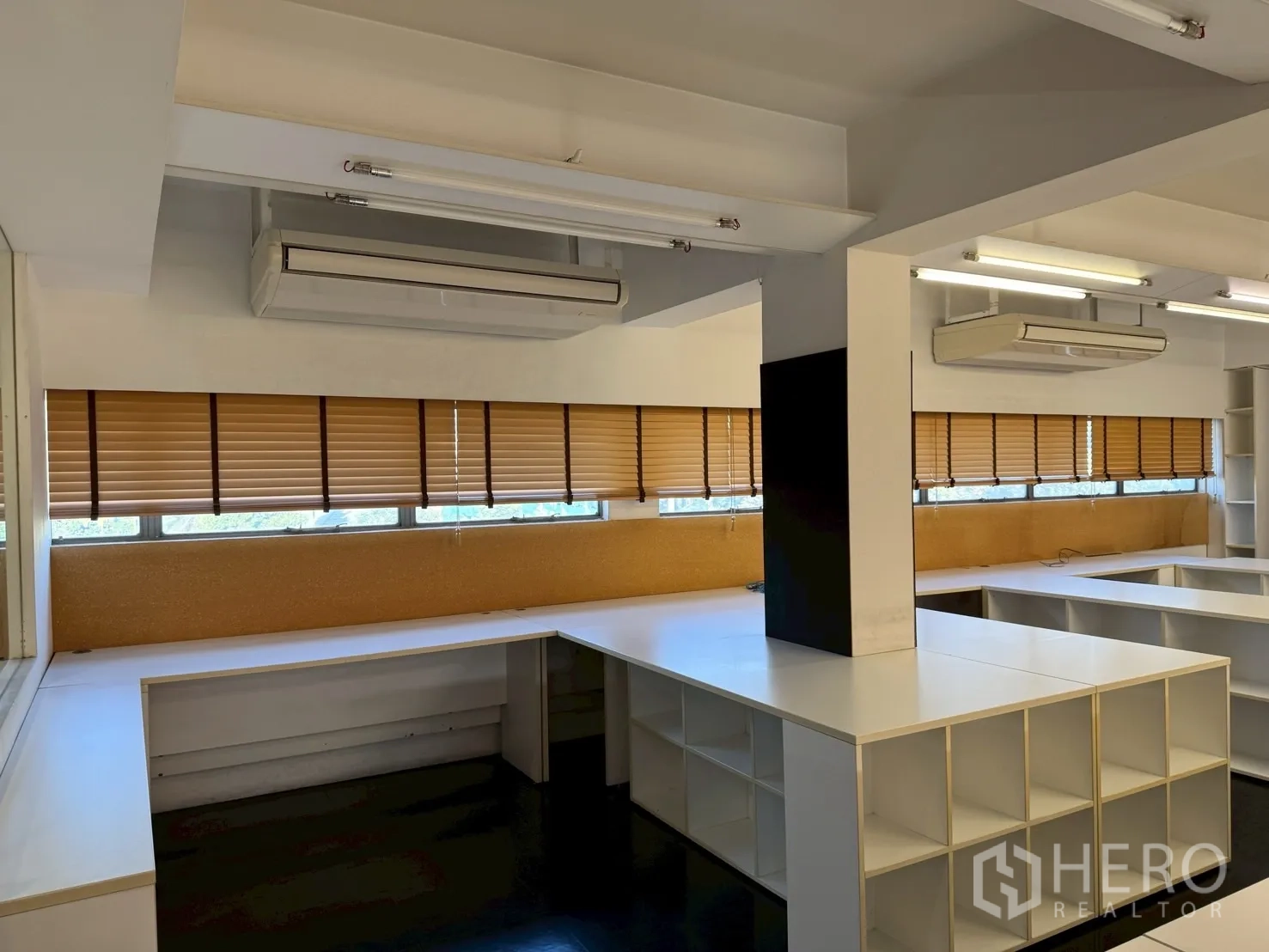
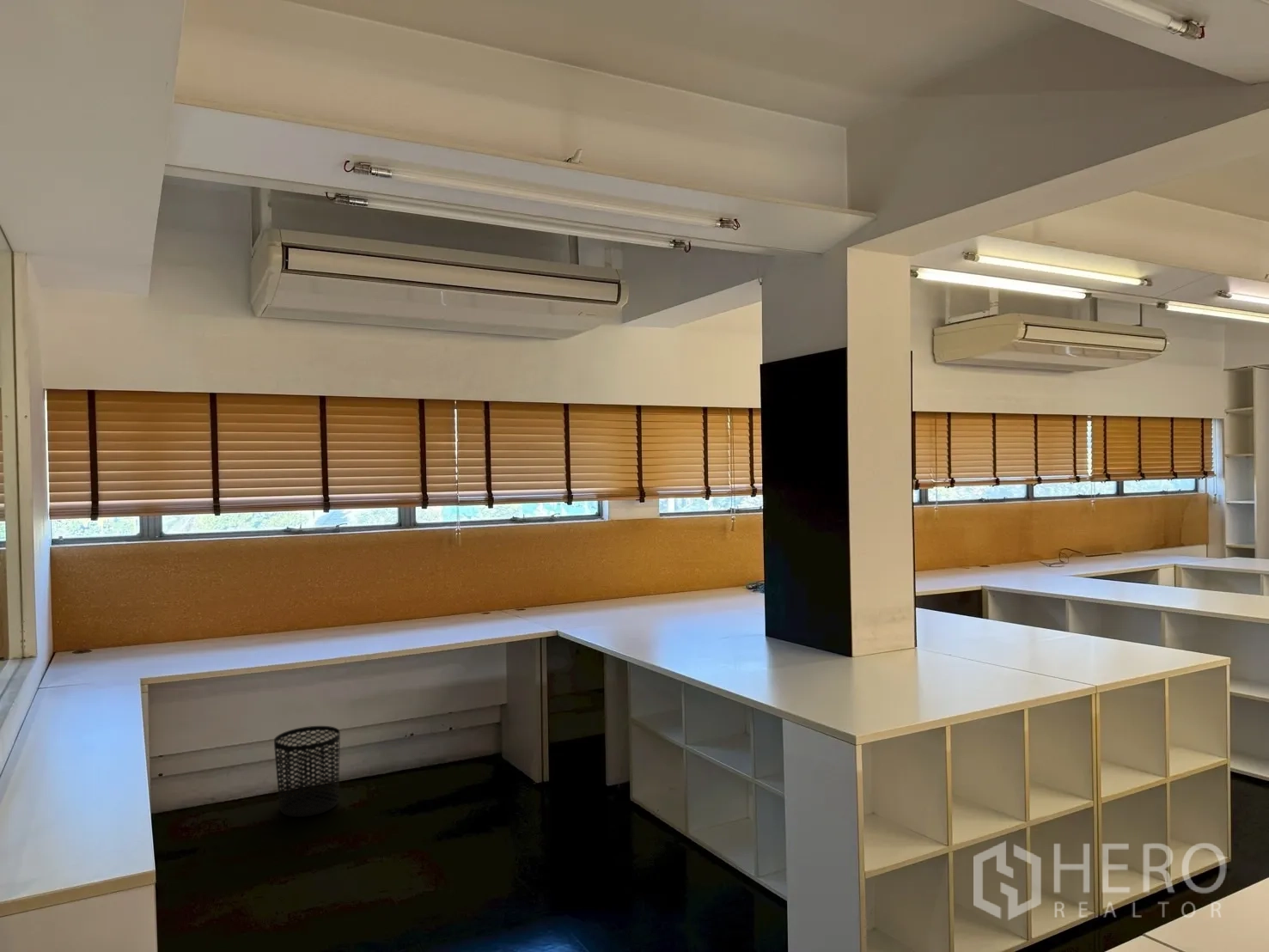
+ waste bin (308, 771)
